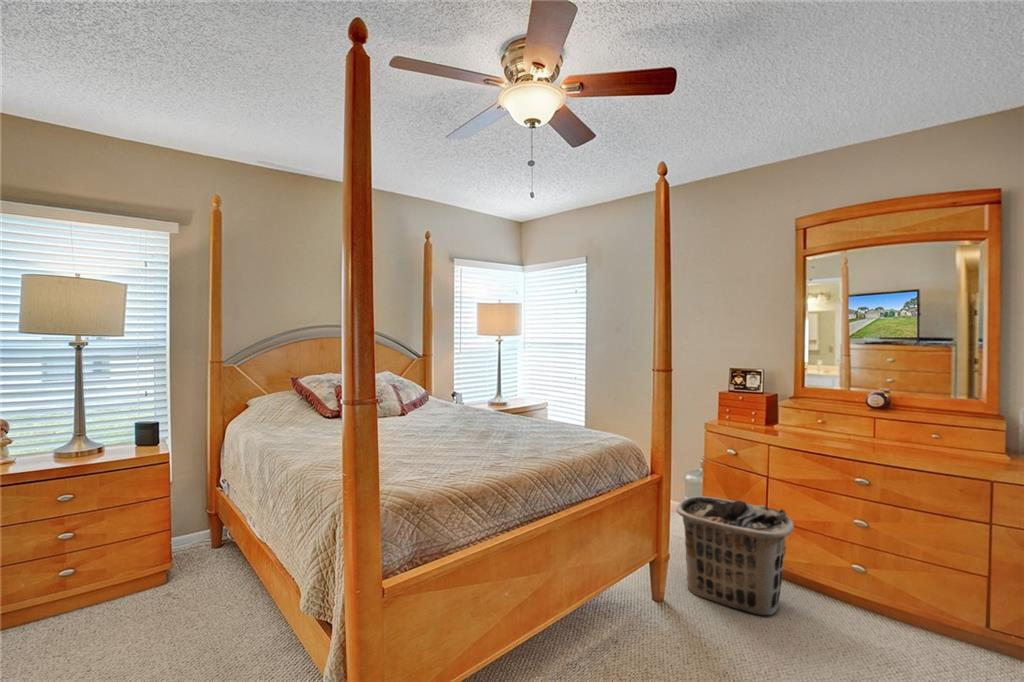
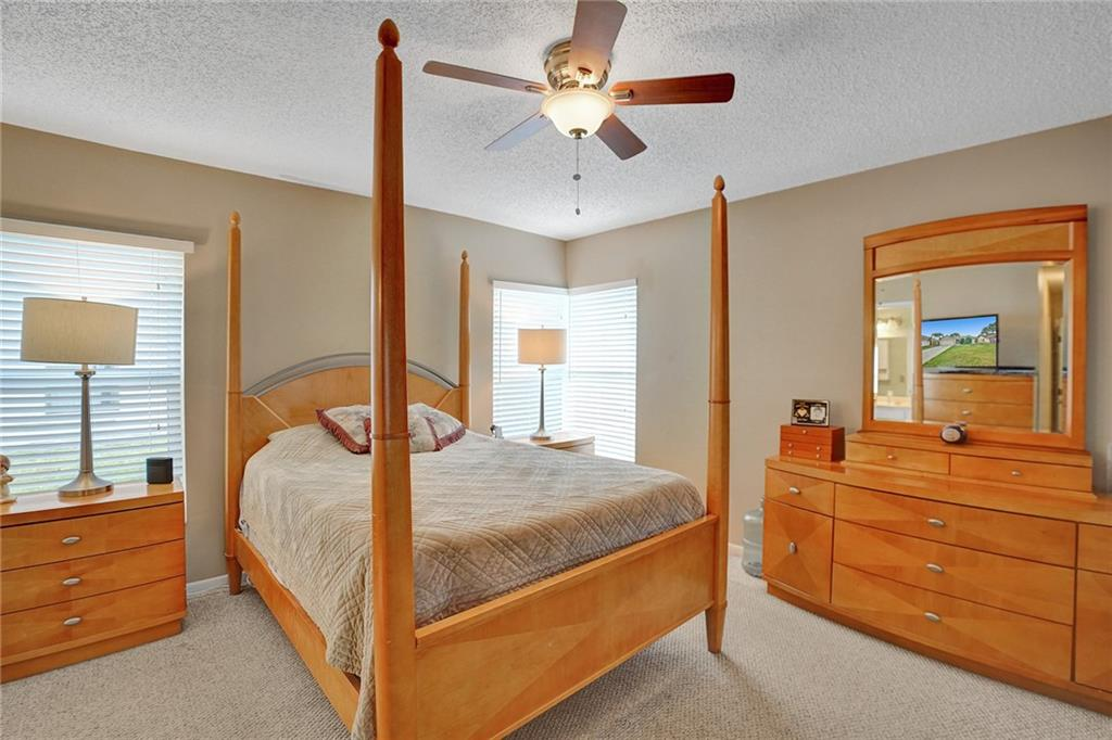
- clothes hamper (731, 545)
